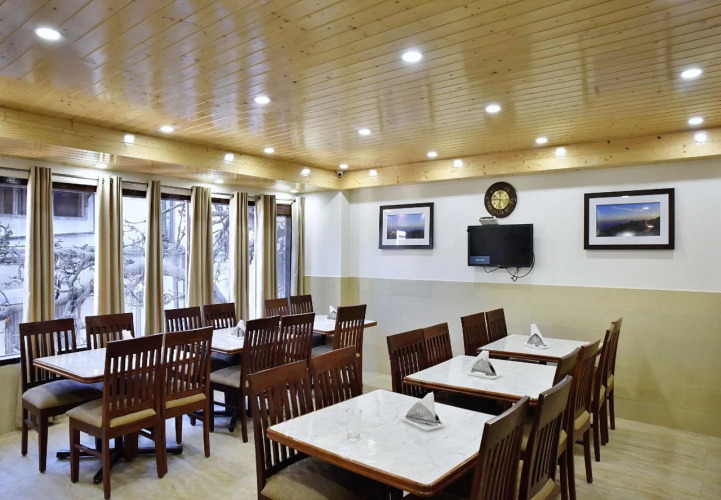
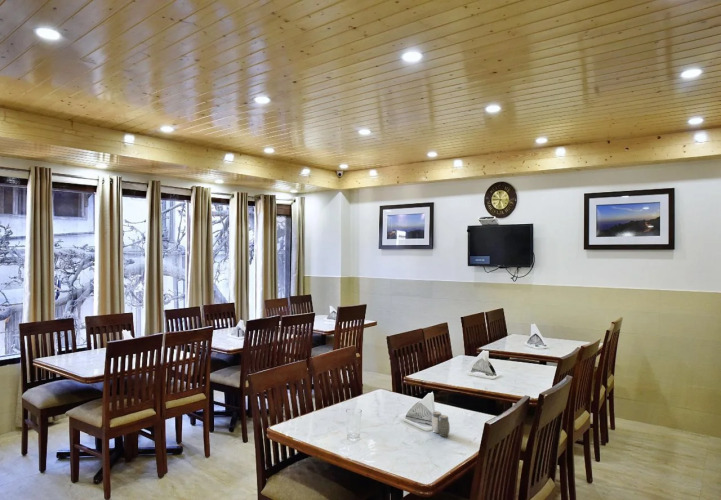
+ salt and pepper shaker (440, 423)
